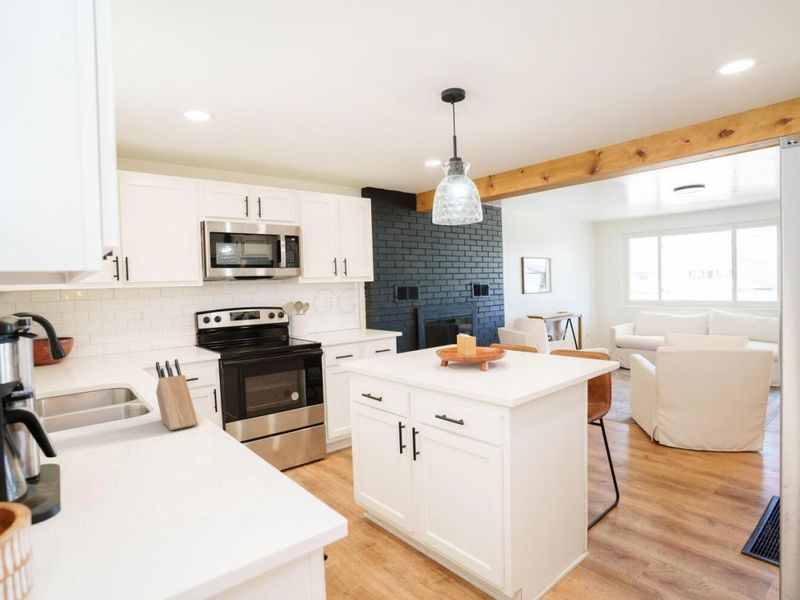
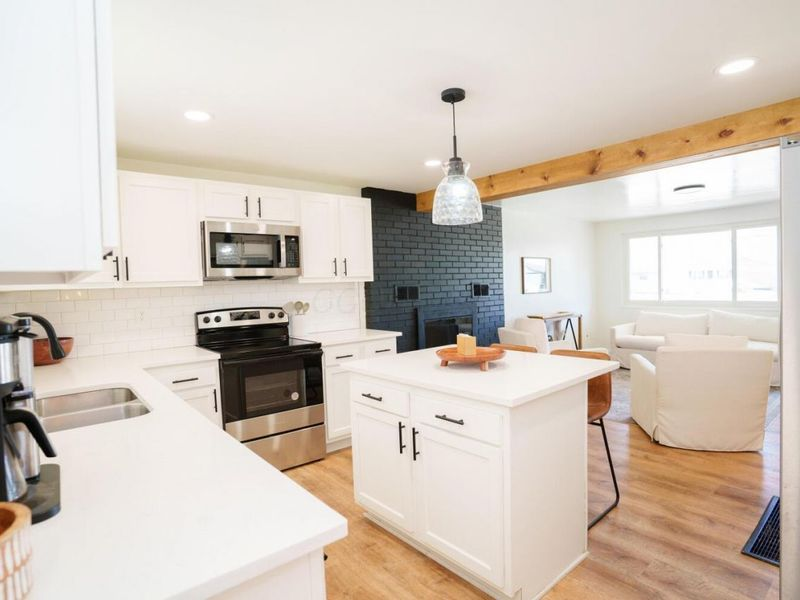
- knife block (174, 391)
